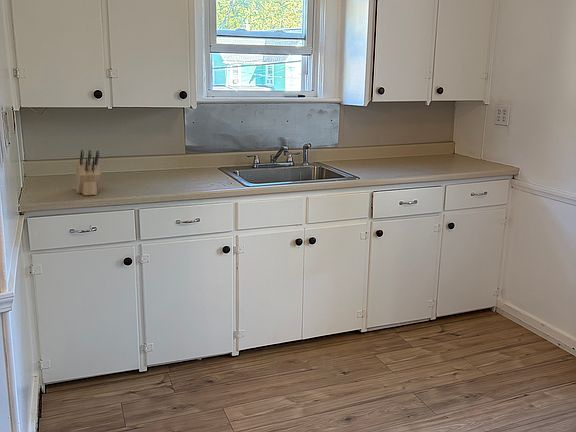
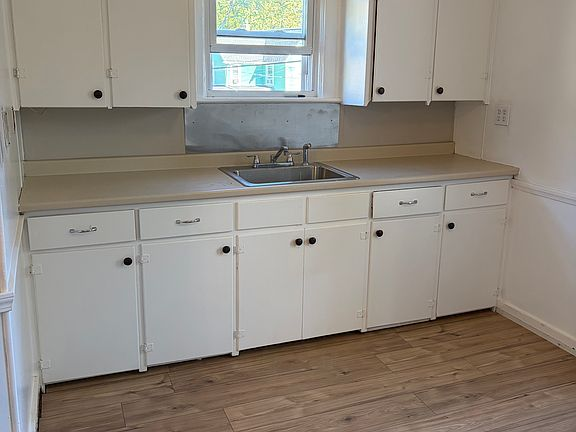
- knife block (87, 170)
